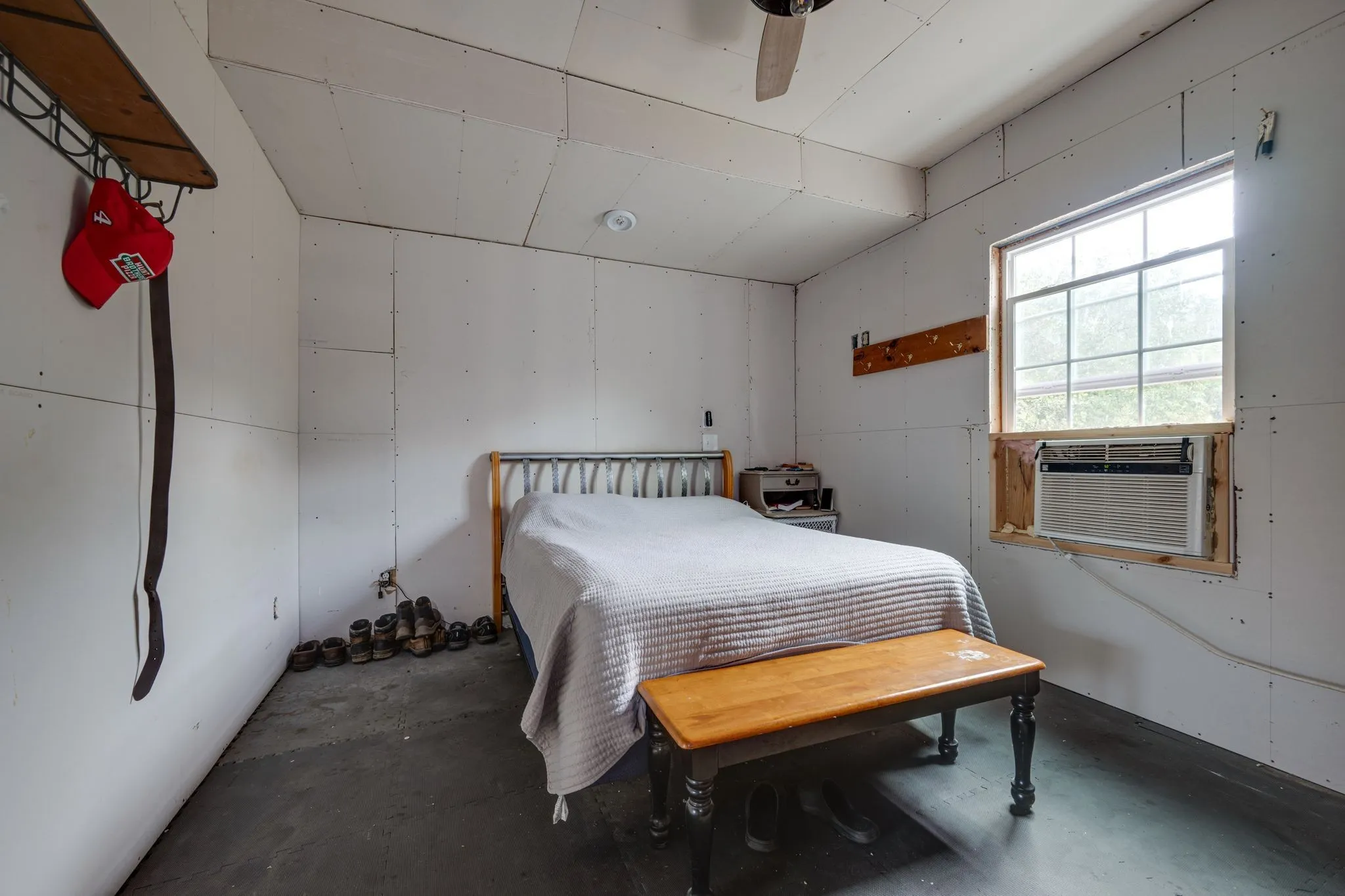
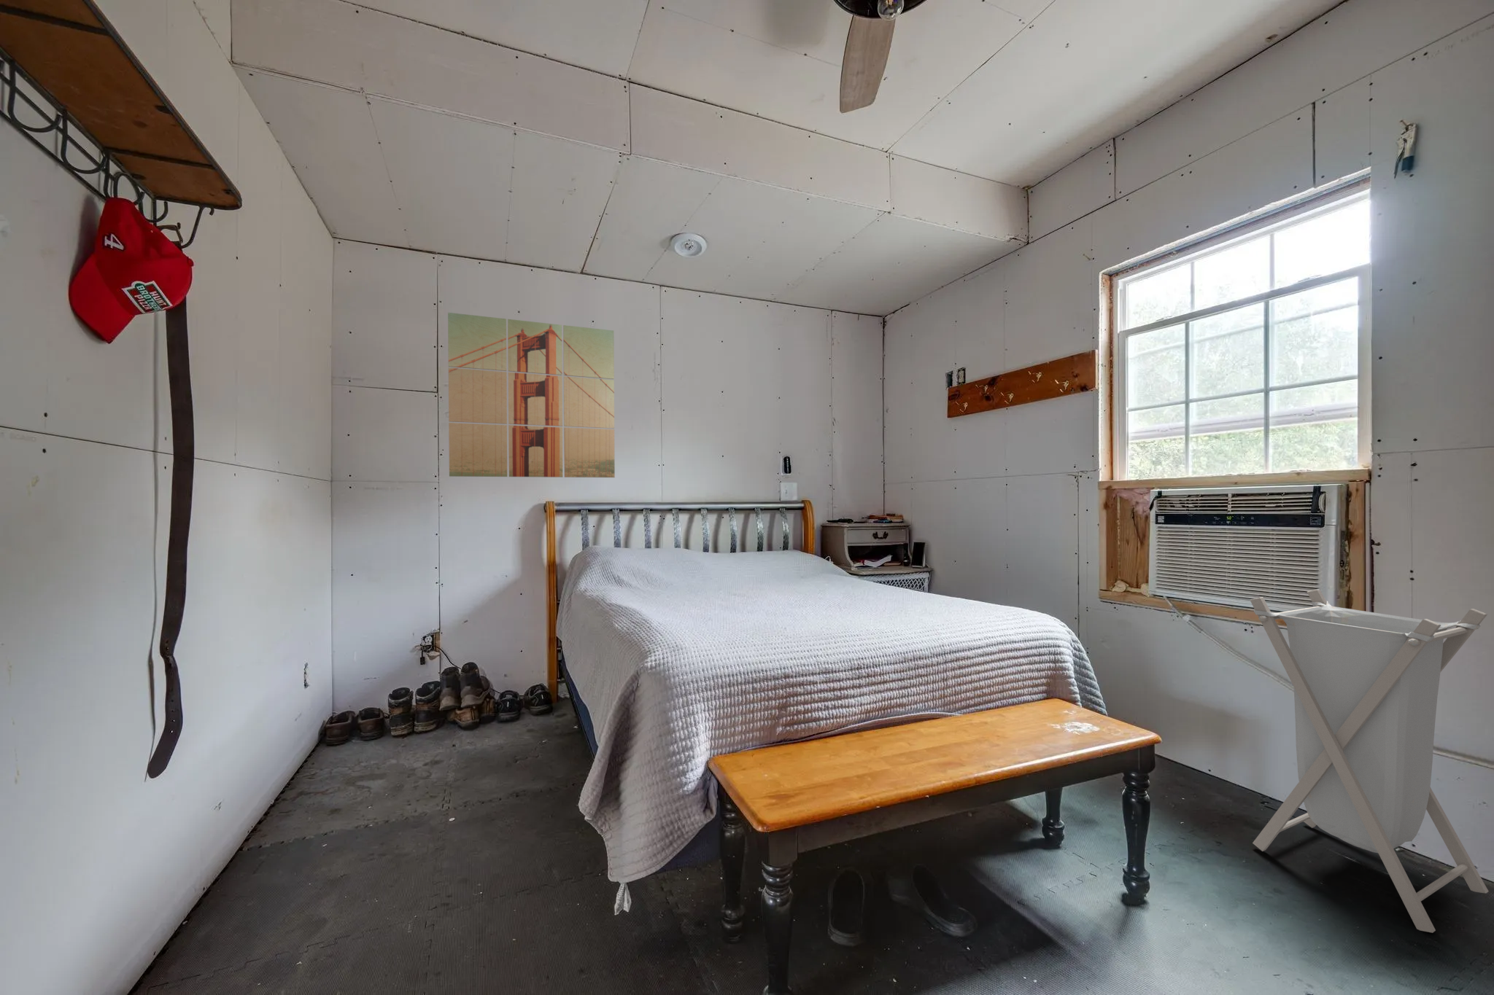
+ laundry hamper (1361, 736)
+ wall art (535, 400)
